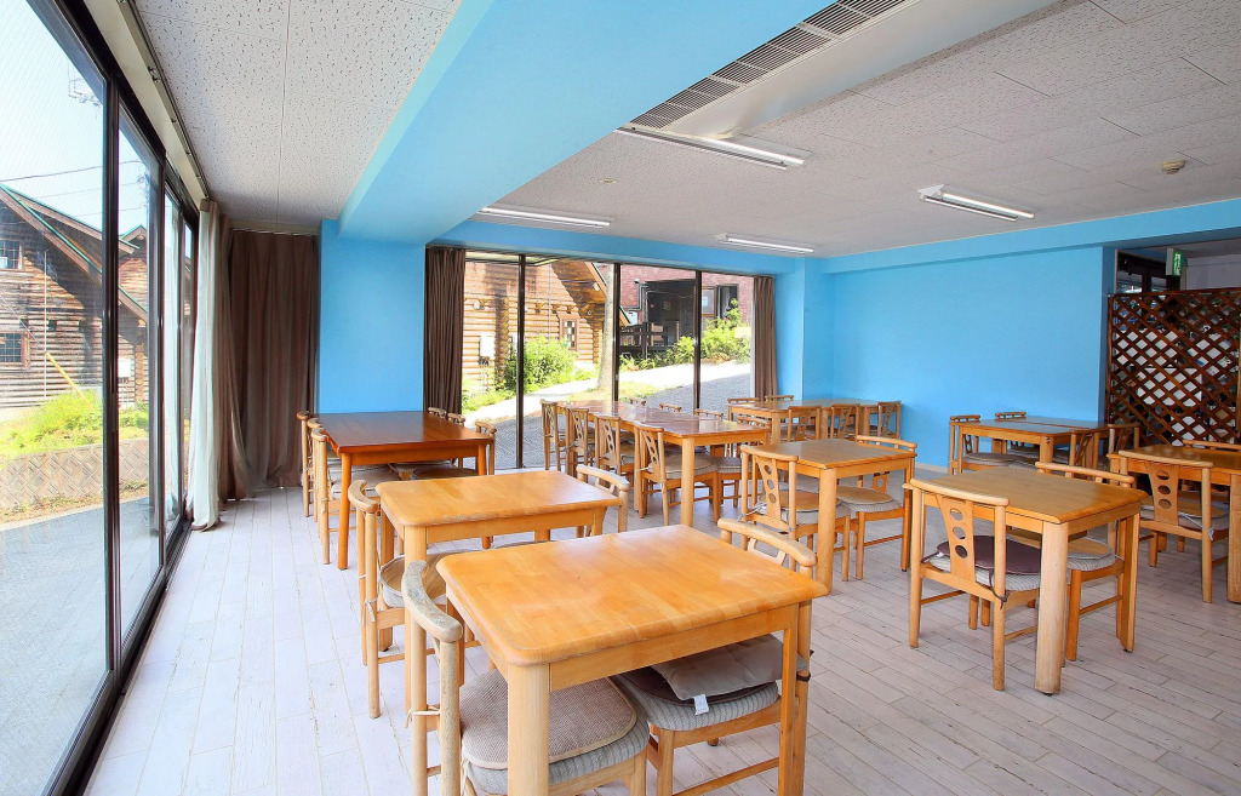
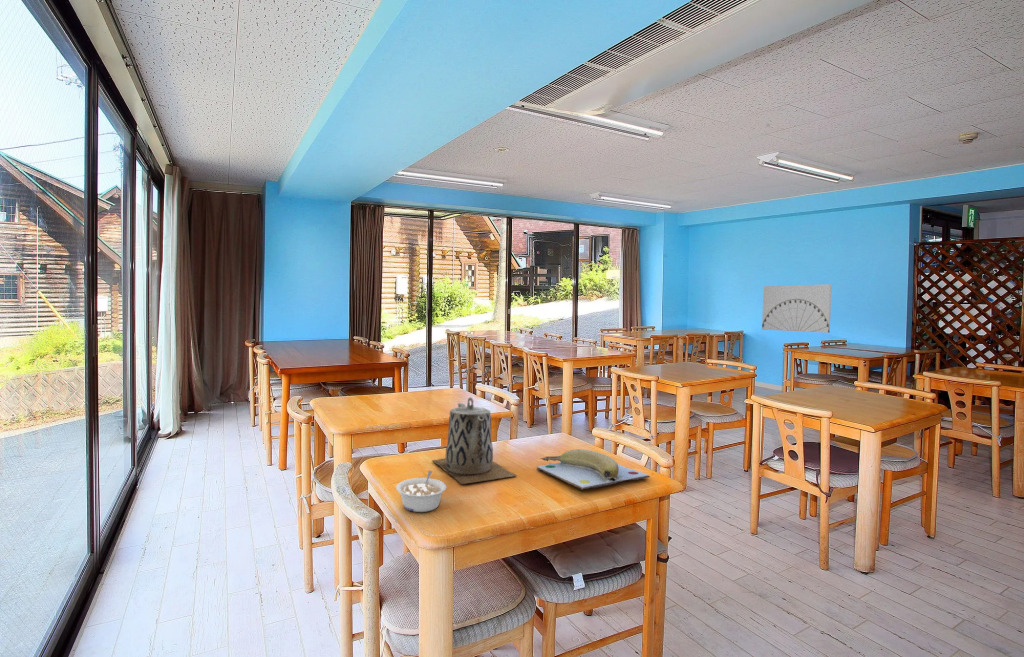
+ teapot (472, 432)
+ wall art (794, 308)
+ legume (420, 493)
+ banana (591, 463)
